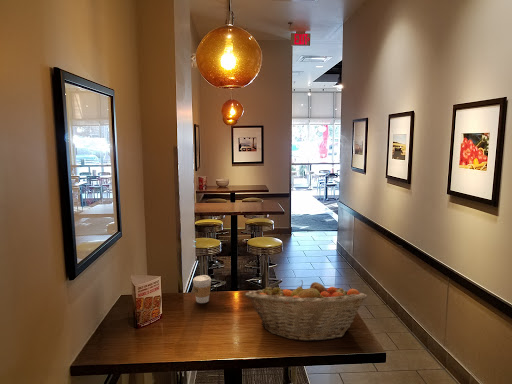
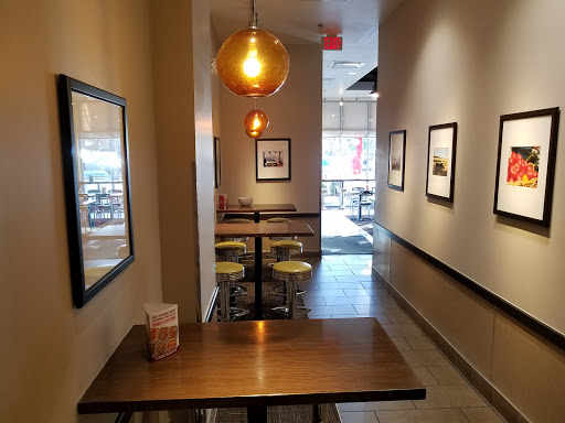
- fruit basket (304, 303)
- coffee cup (202, 288)
